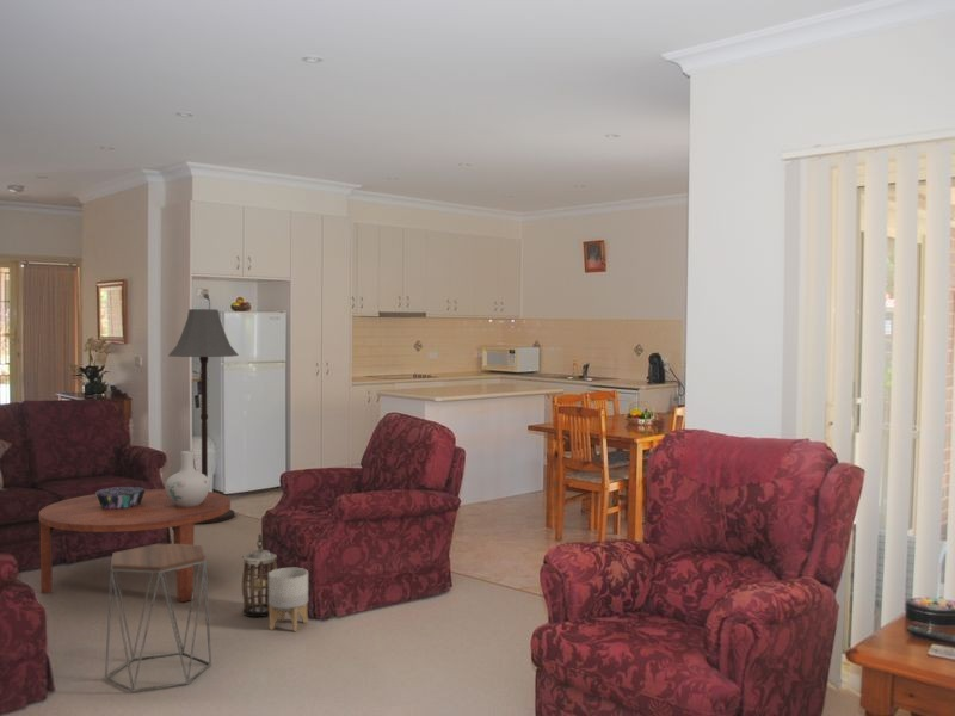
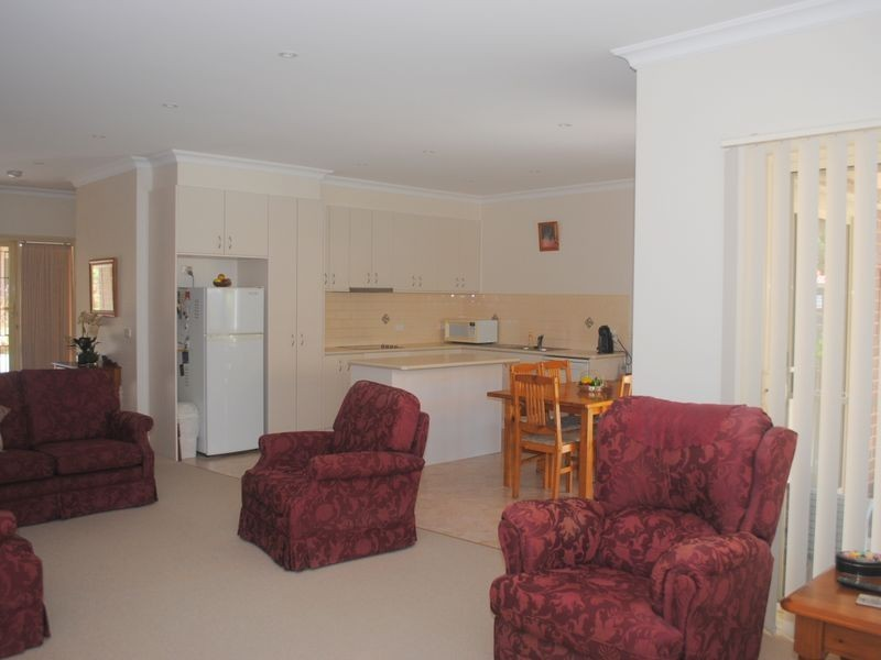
- planter (288, 599)
- side table (152, 610)
- decorative bowl (121, 498)
- floor lamp (204, 413)
- lantern (259, 573)
- vase (187, 477)
- coffee table (138, 532)
